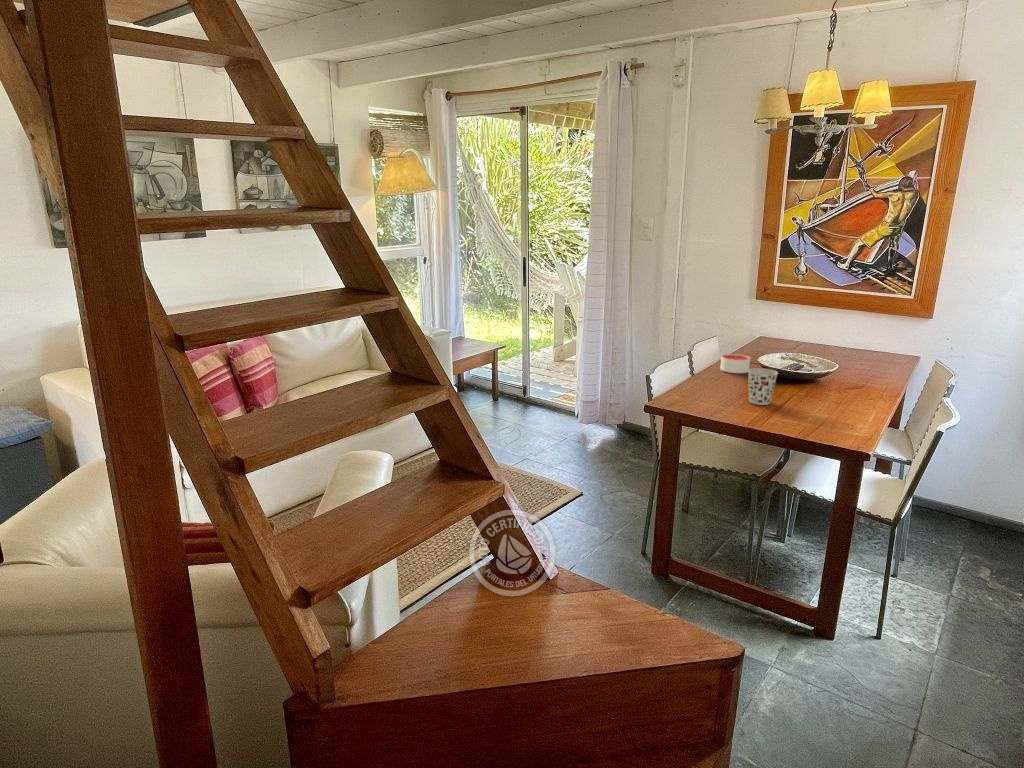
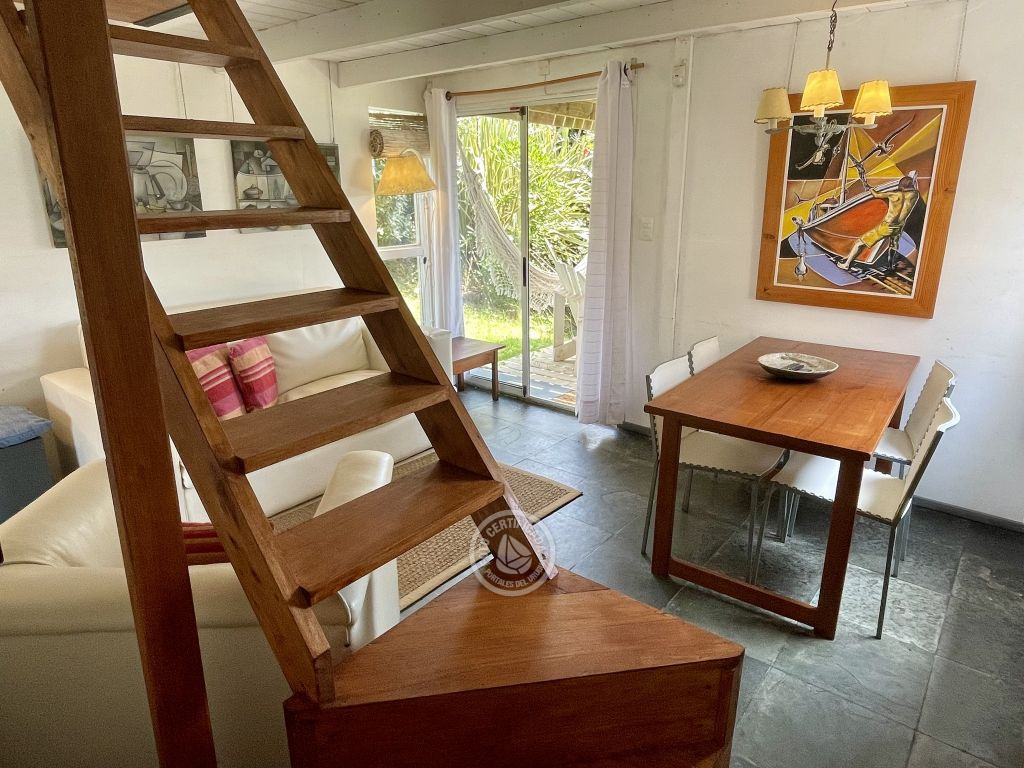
- candle (735, 363)
- cup (761, 386)
